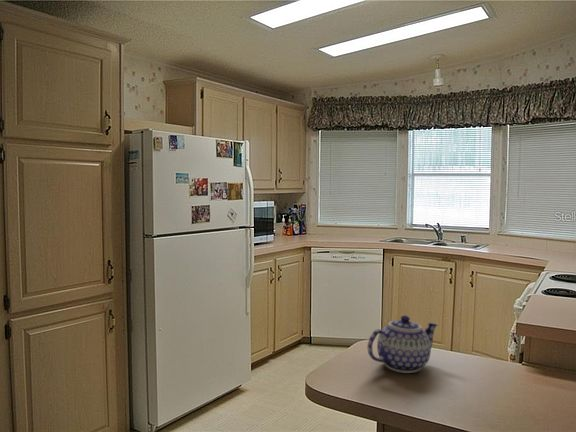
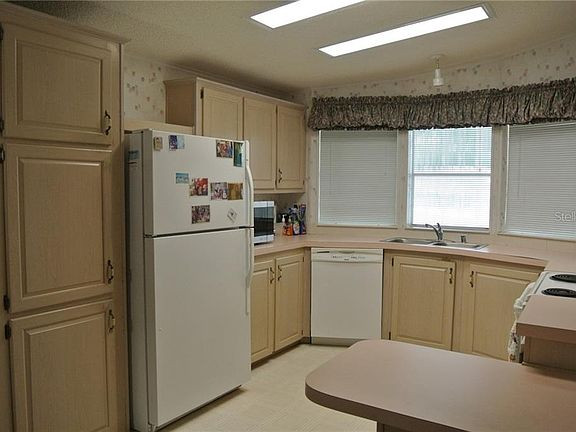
- teapot (404, 340)
